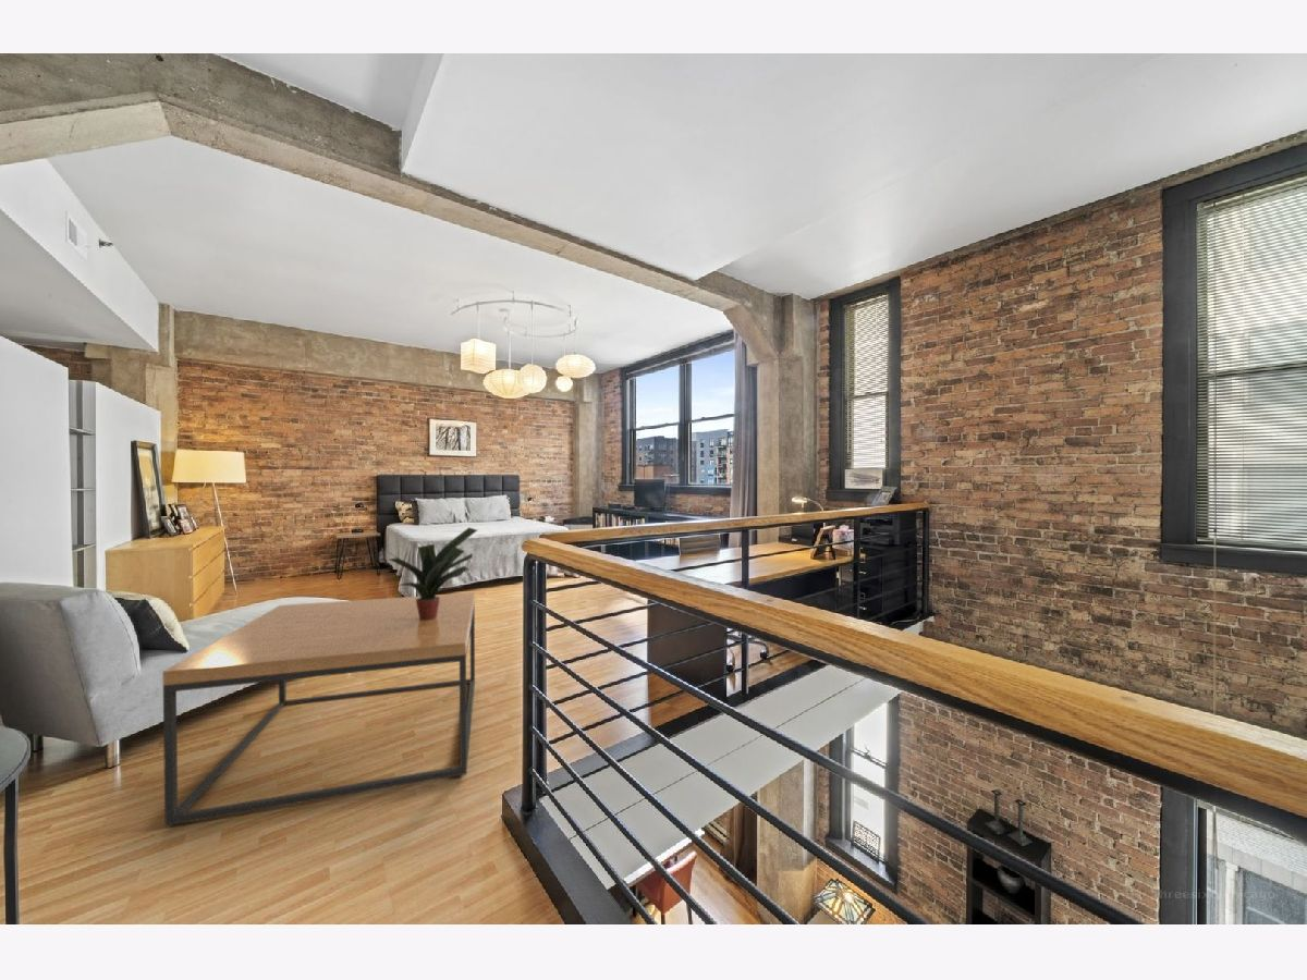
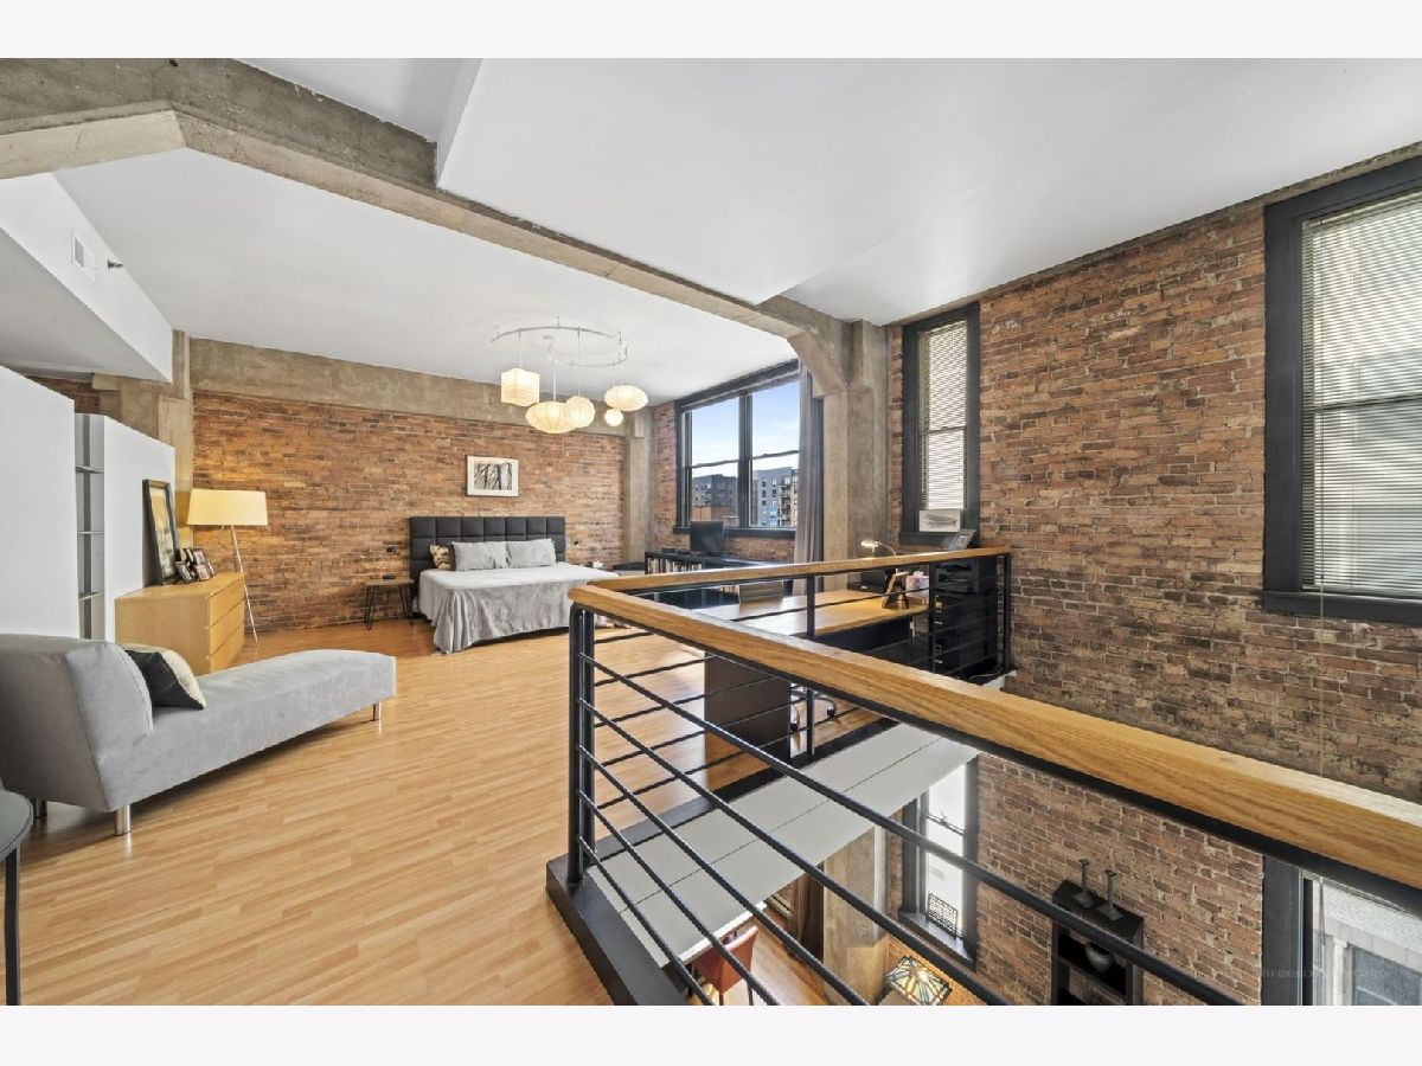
- coffee table (361, 671)
- potted plant (433, 573)
